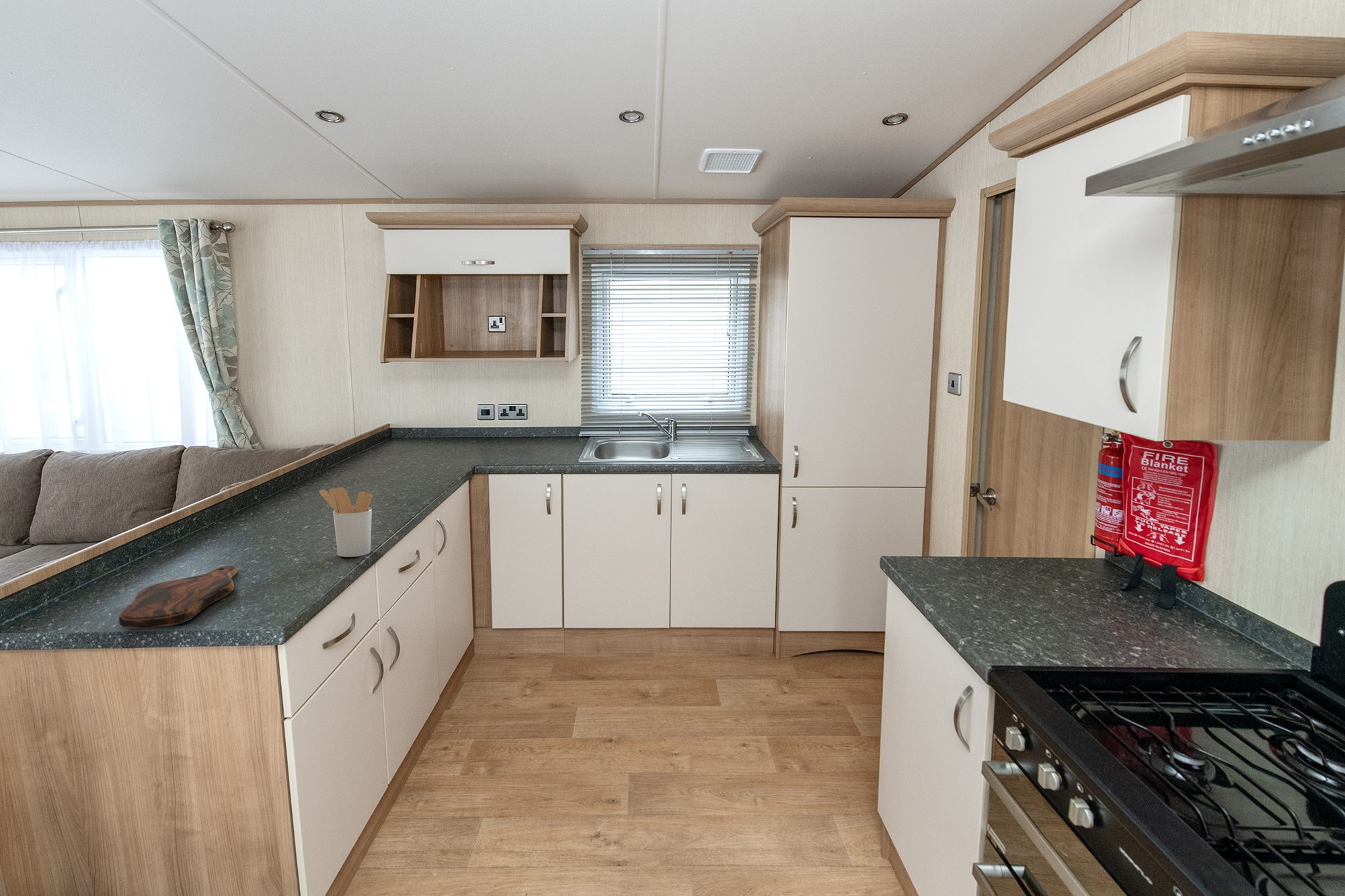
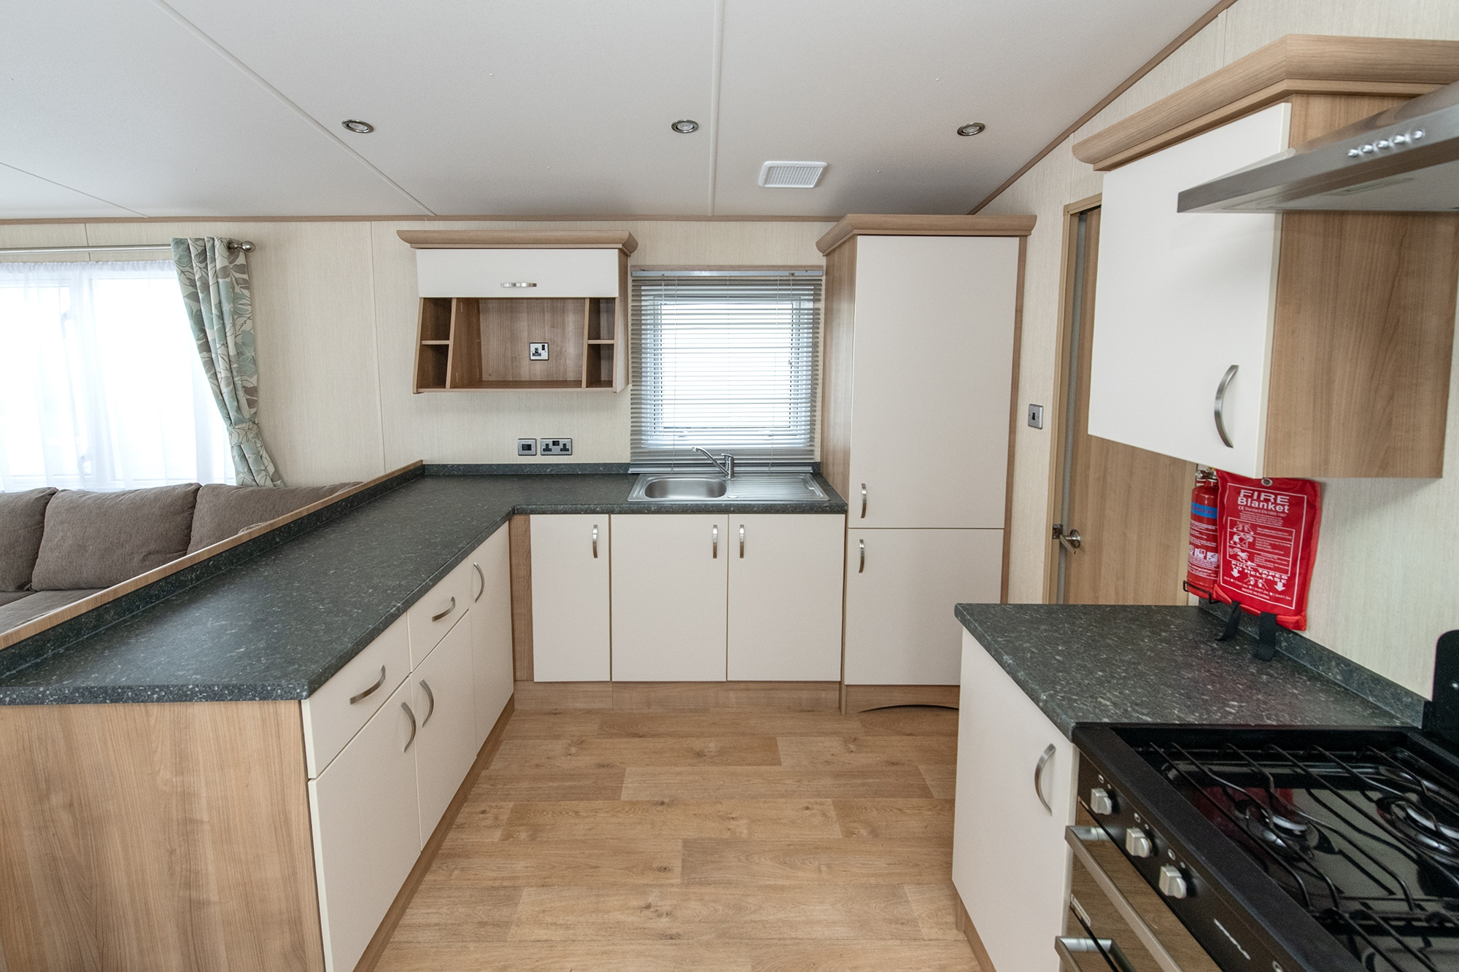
- utensil holder (346, 520)
- cutting board (184, 593)
